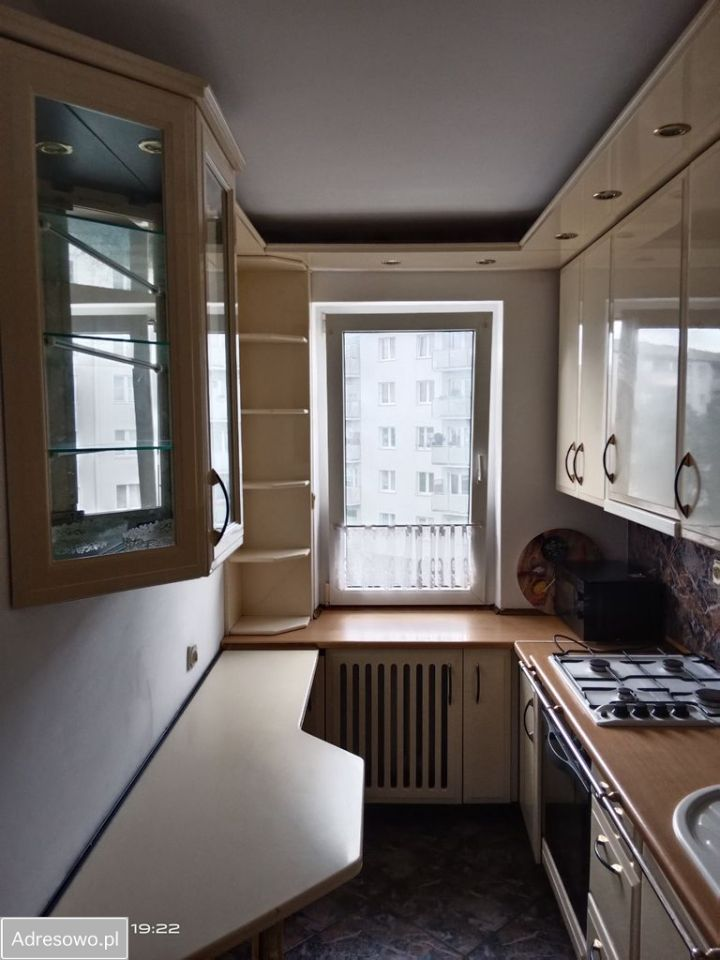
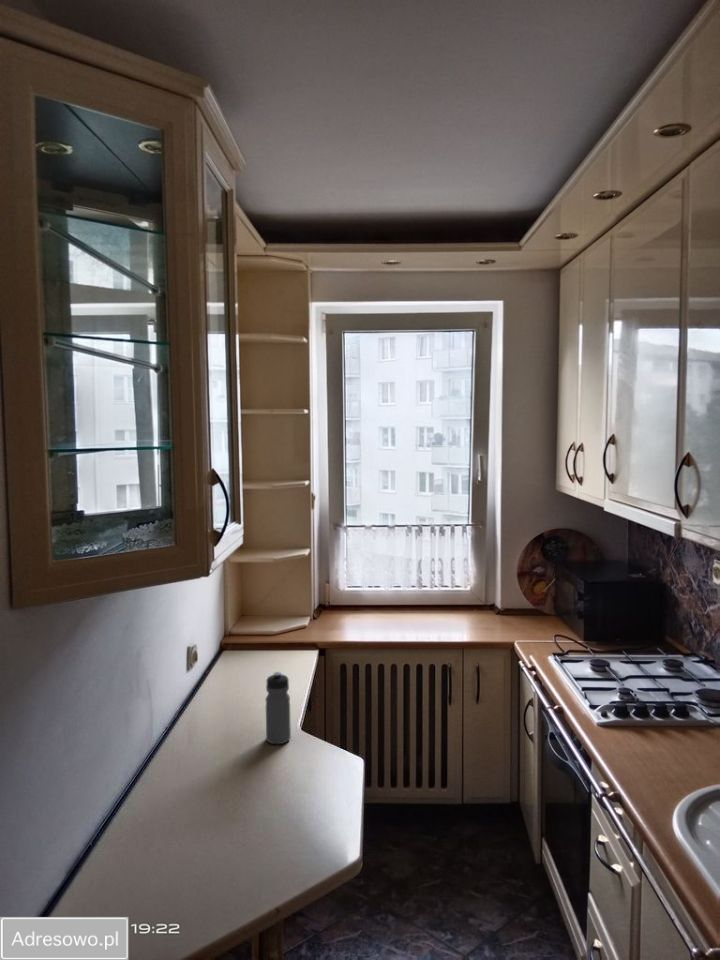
+ water bottle (277, 706)
